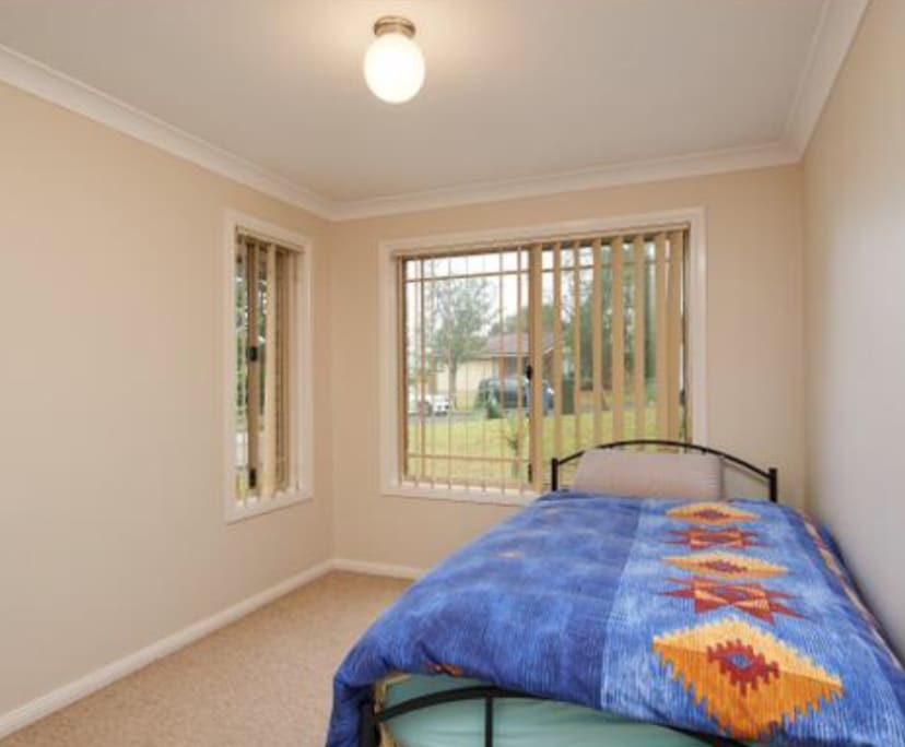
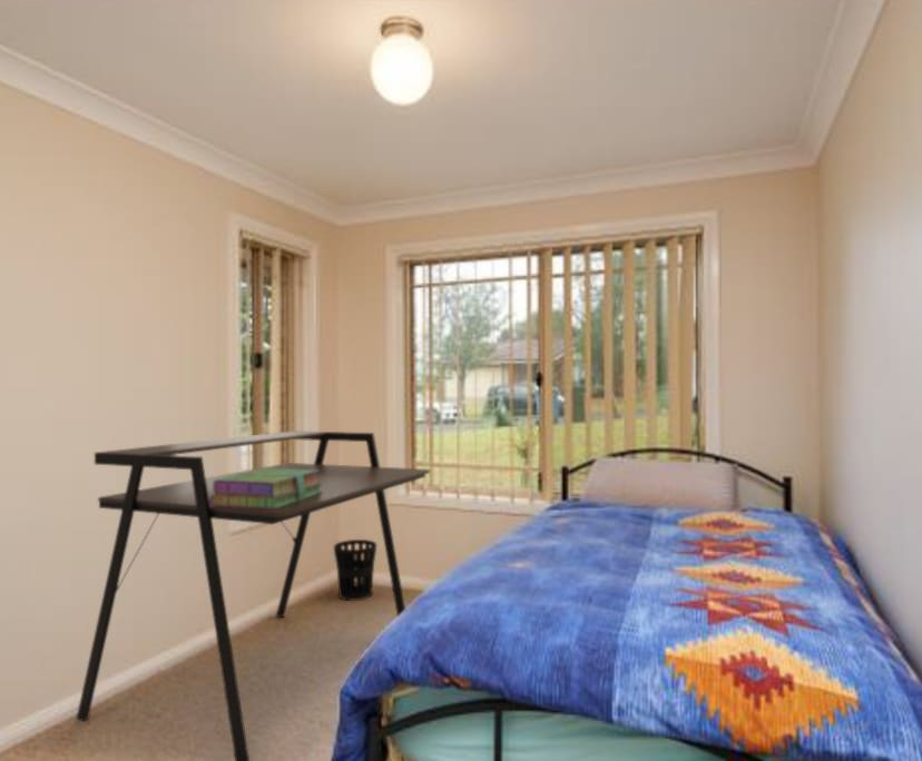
+ stack of books (268, 486)
+ wastebasket (355, 570)
+ desk (290, 560)
